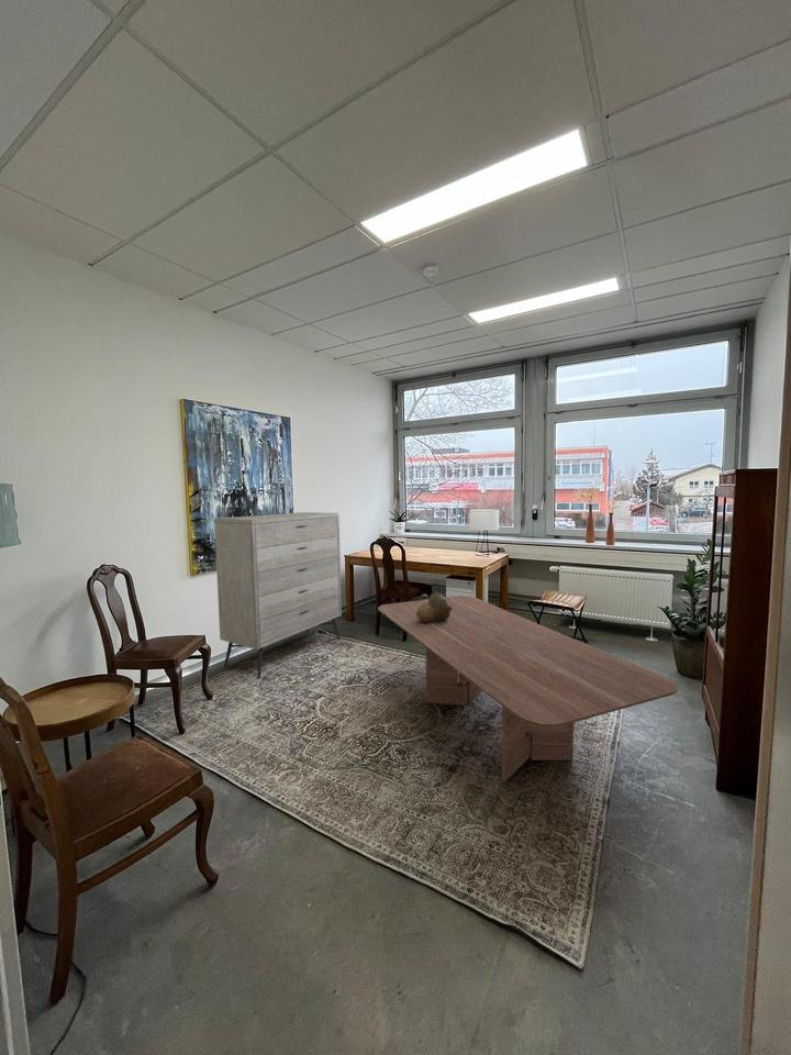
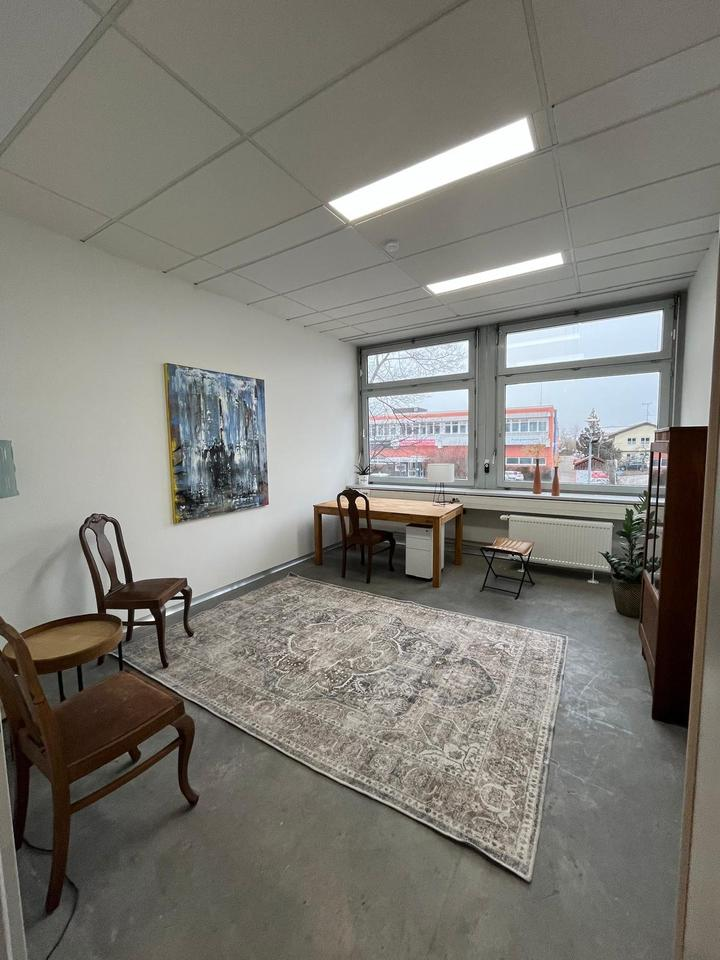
- dresser (285, 584)
- dining table (488, 681)
- decorative bowl (433, 607)
